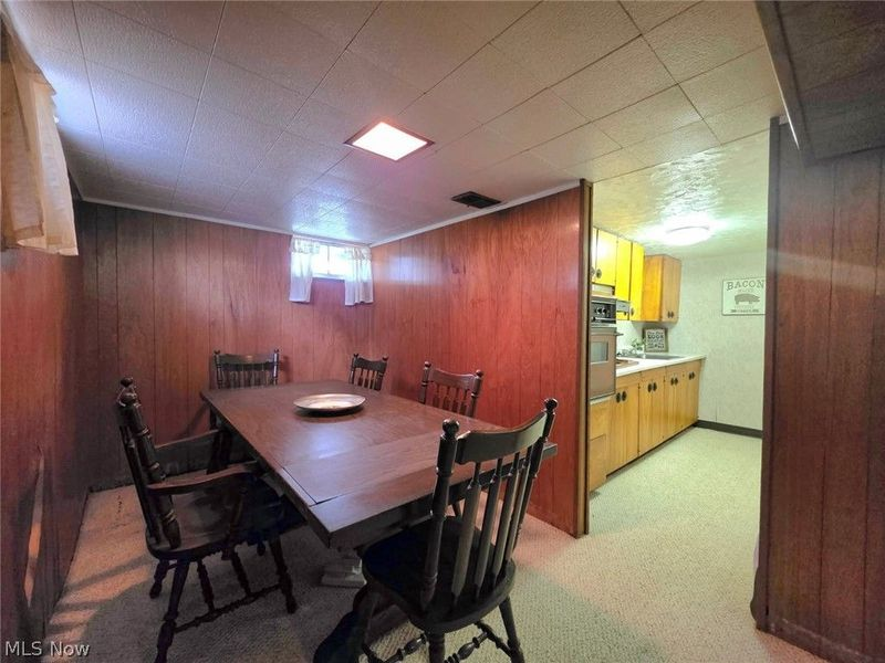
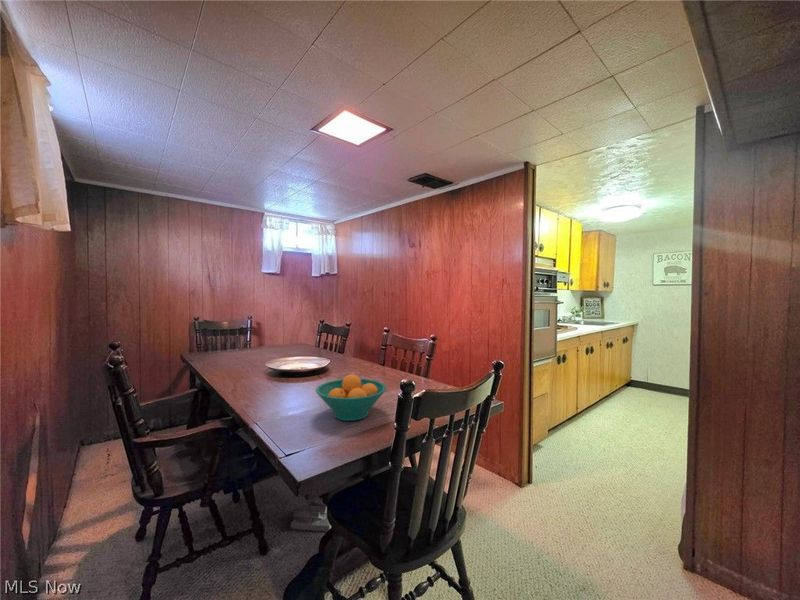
+ fruit bowl (351, 395)
